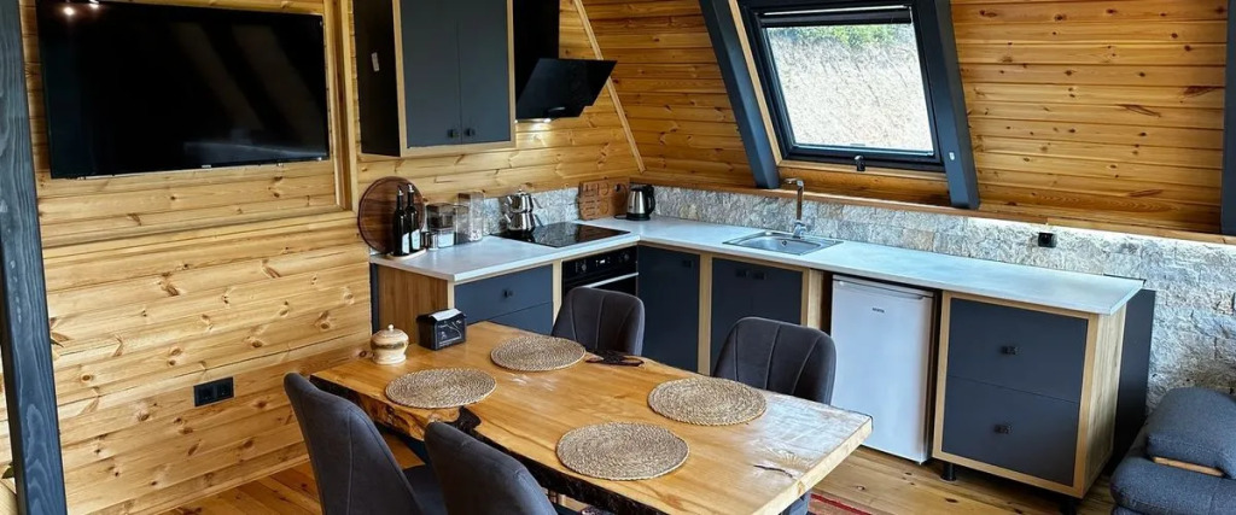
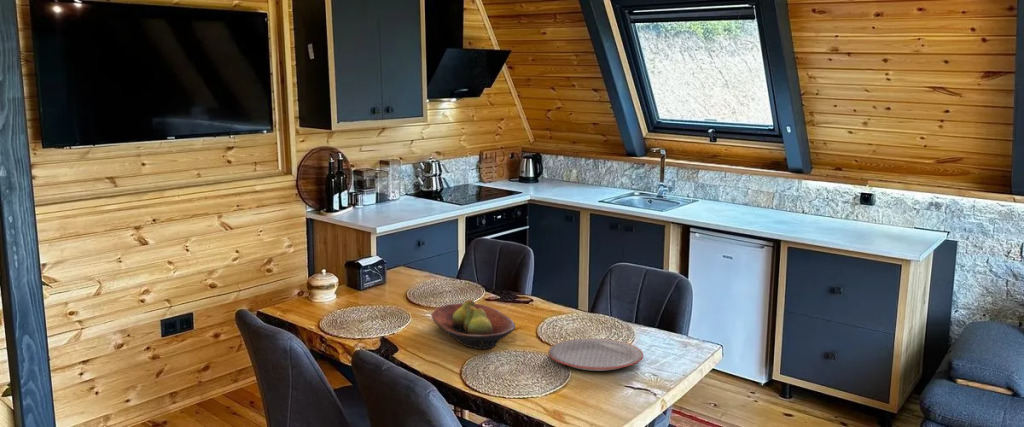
+ plate (595, 355)
+ fruit bowl (472, 320)
